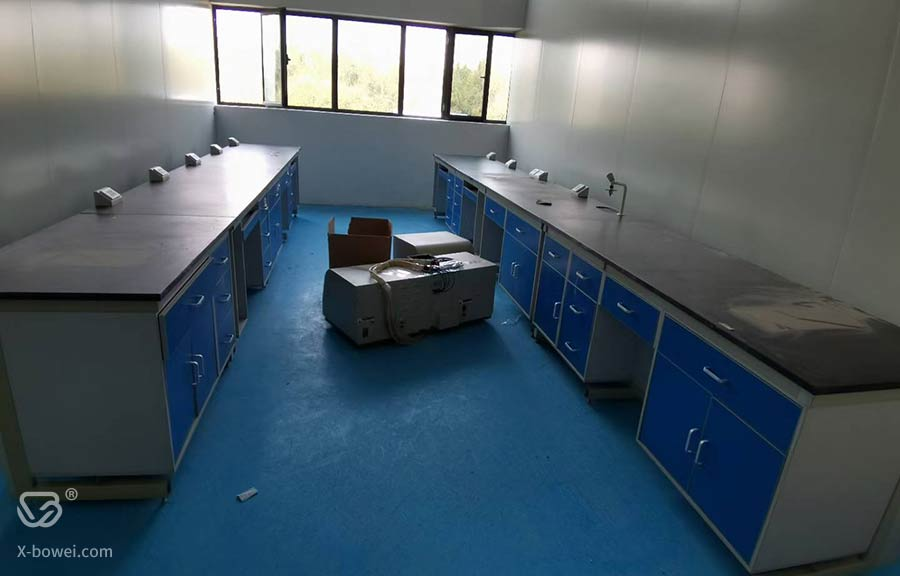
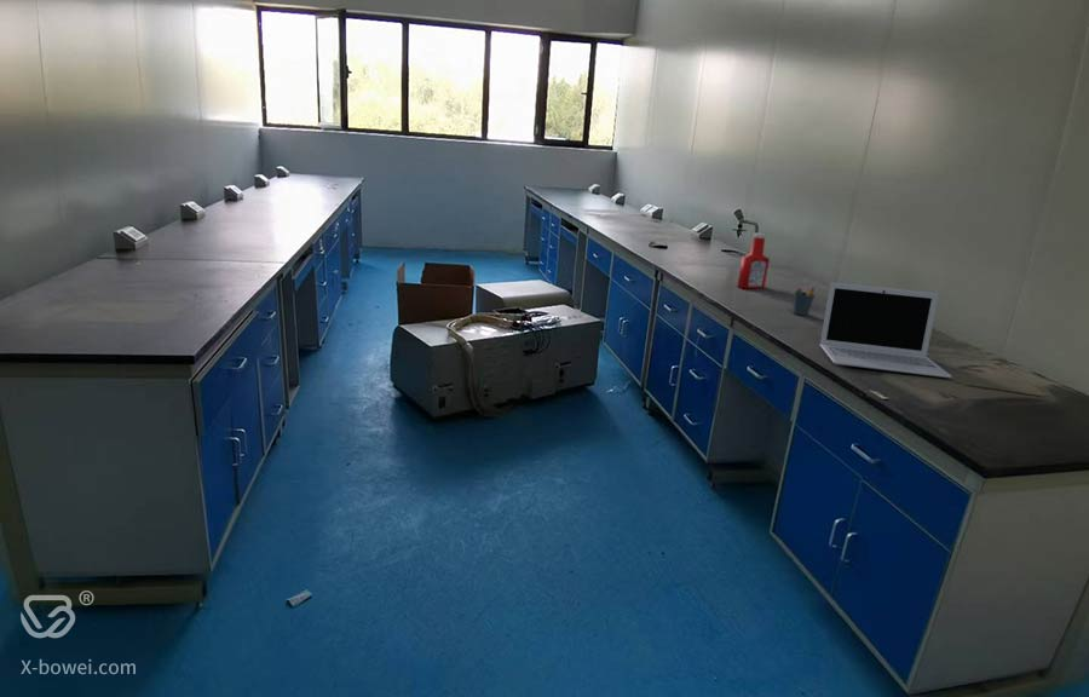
+ laptop (887, 328)
+ pen holder (803, 298)
+ soap bottle (755, 260)
